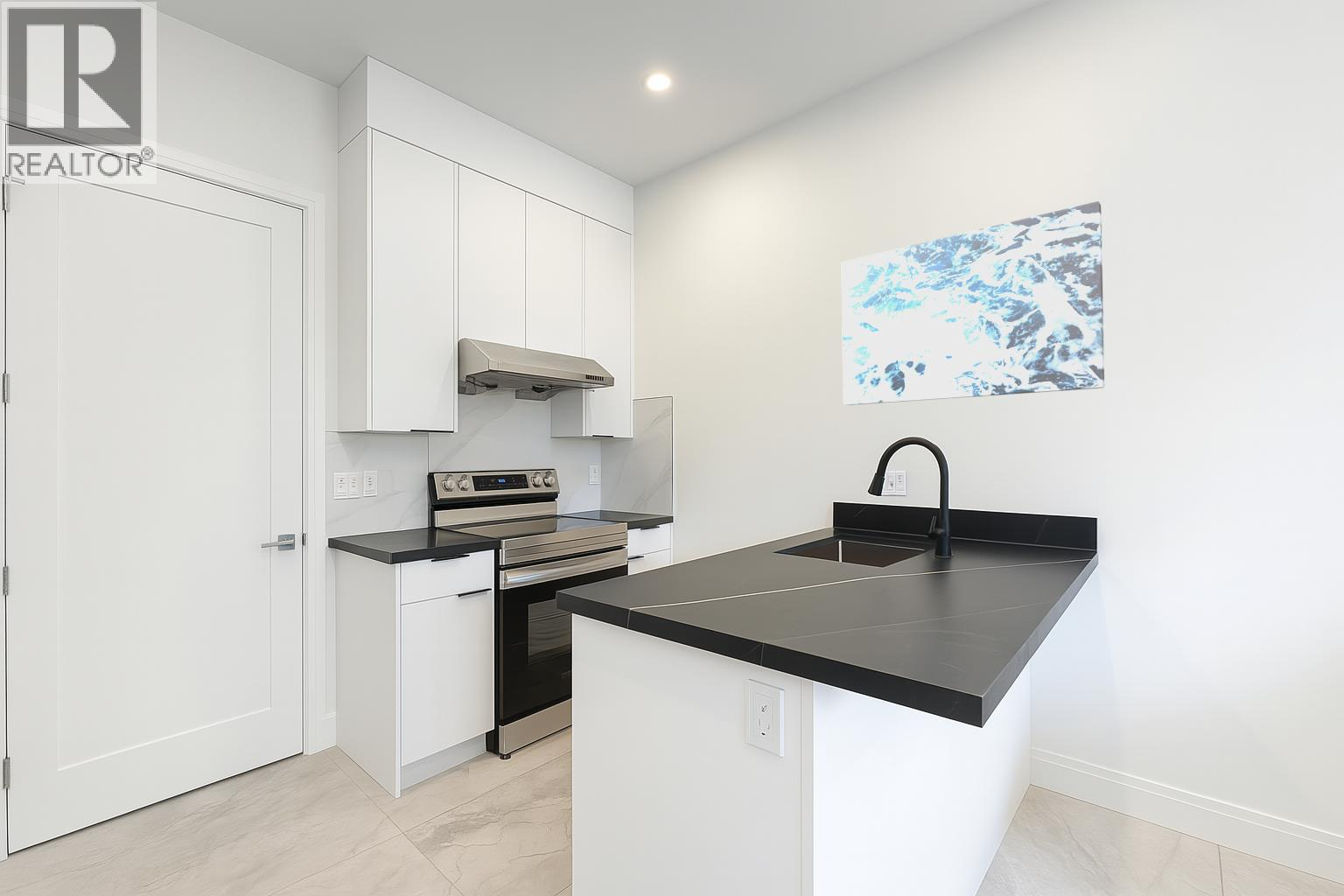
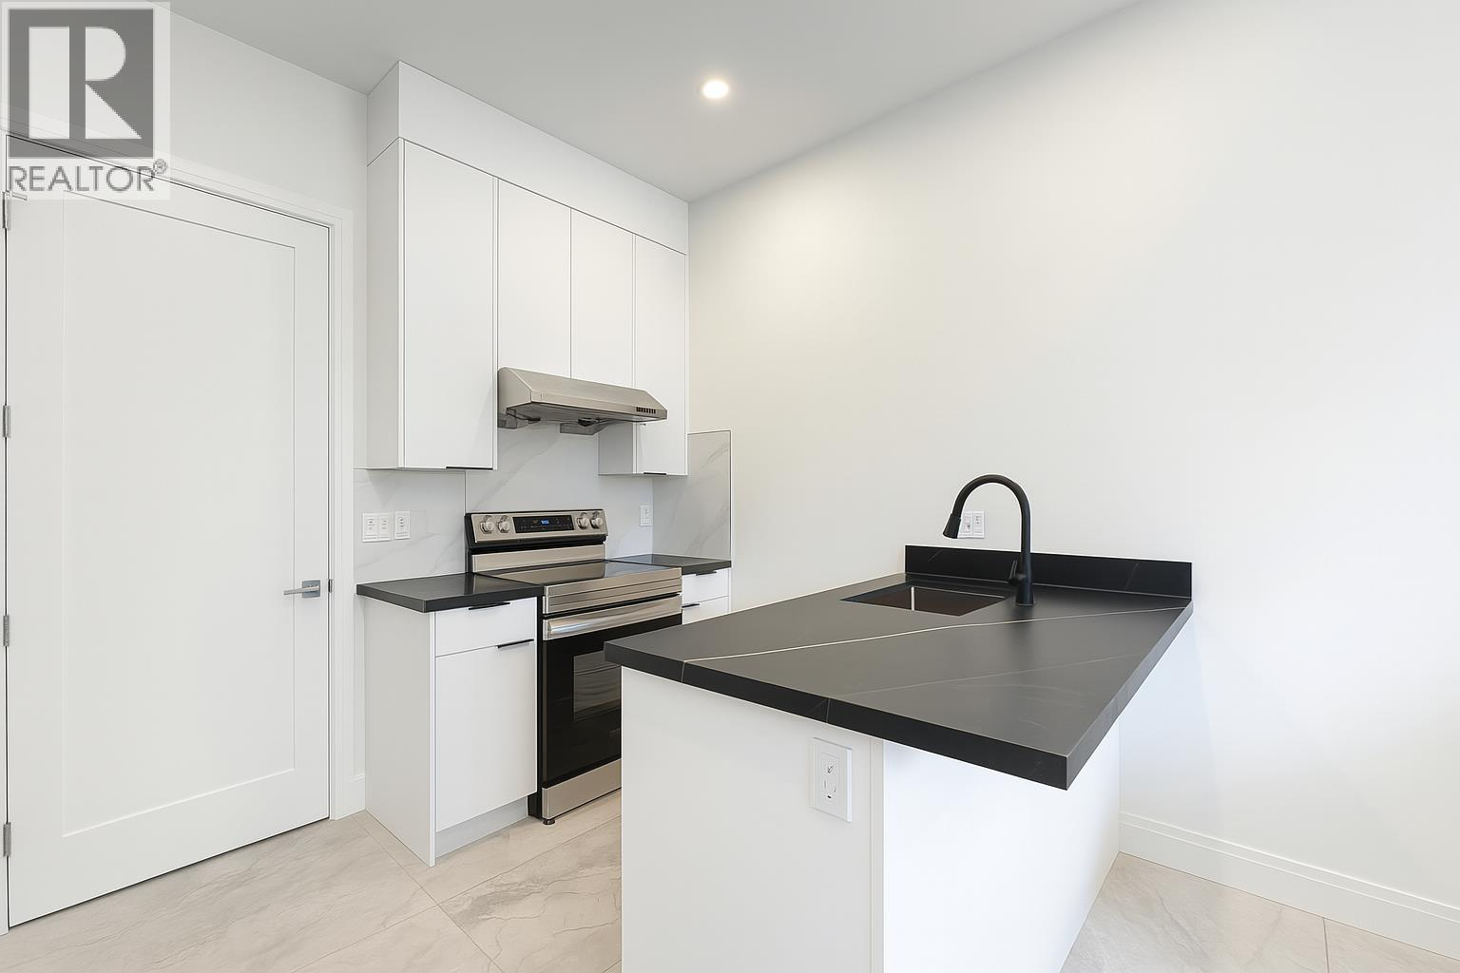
- wall art (956, 317)
